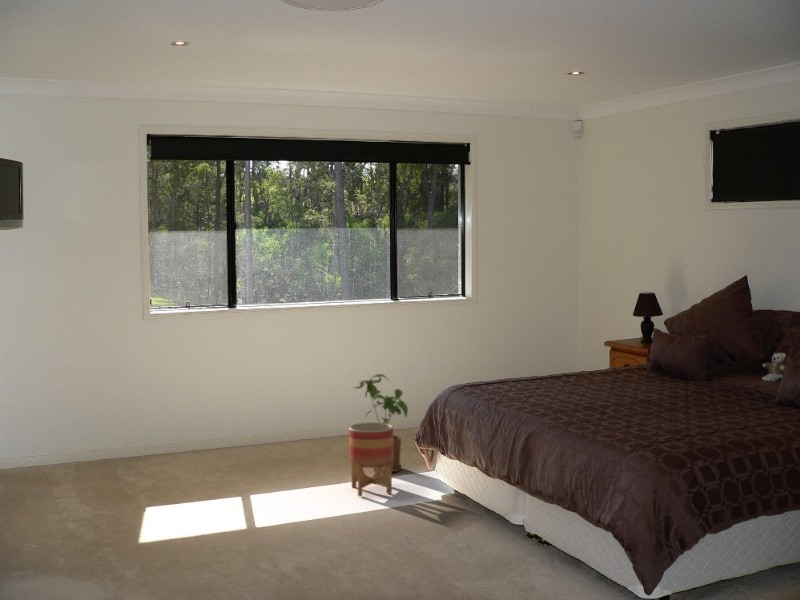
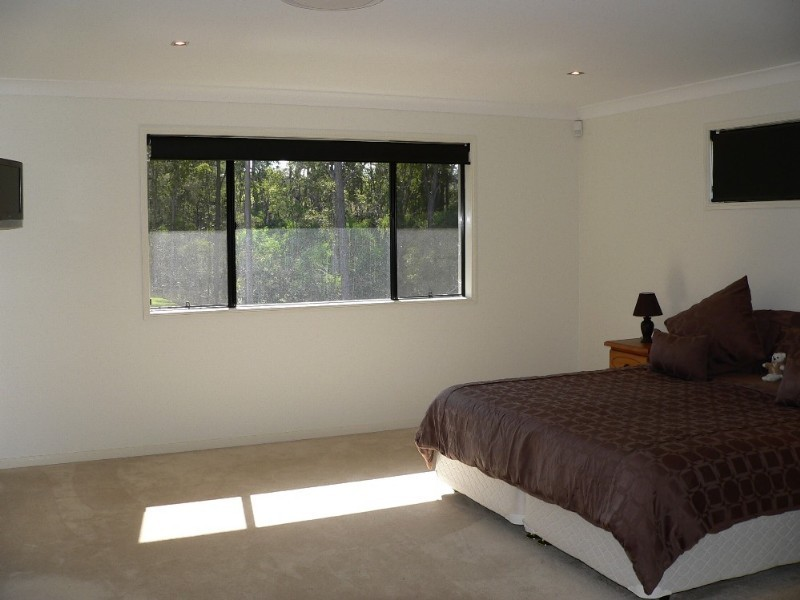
- house plant (387, 422)
- planter (371, 458)
